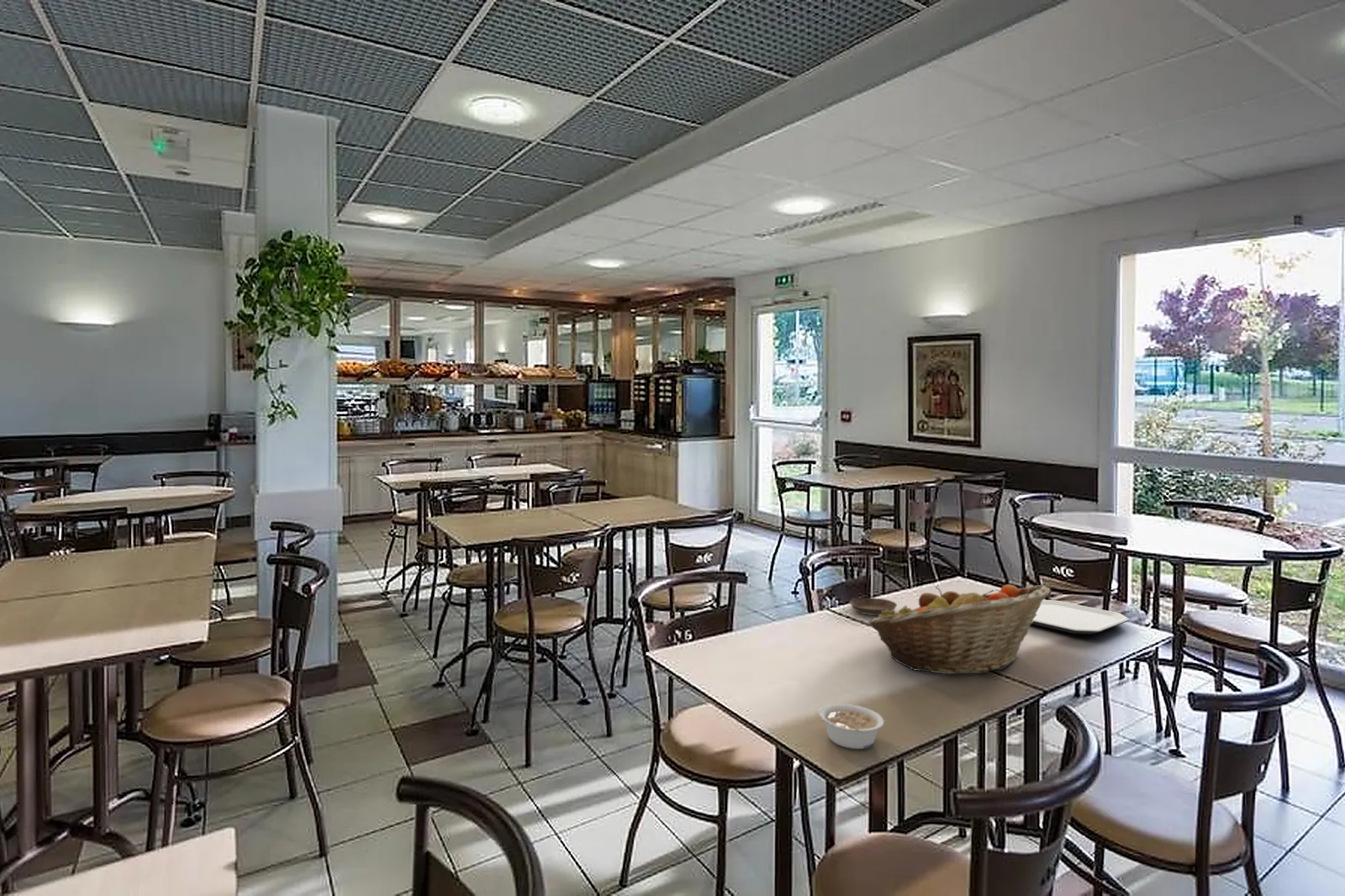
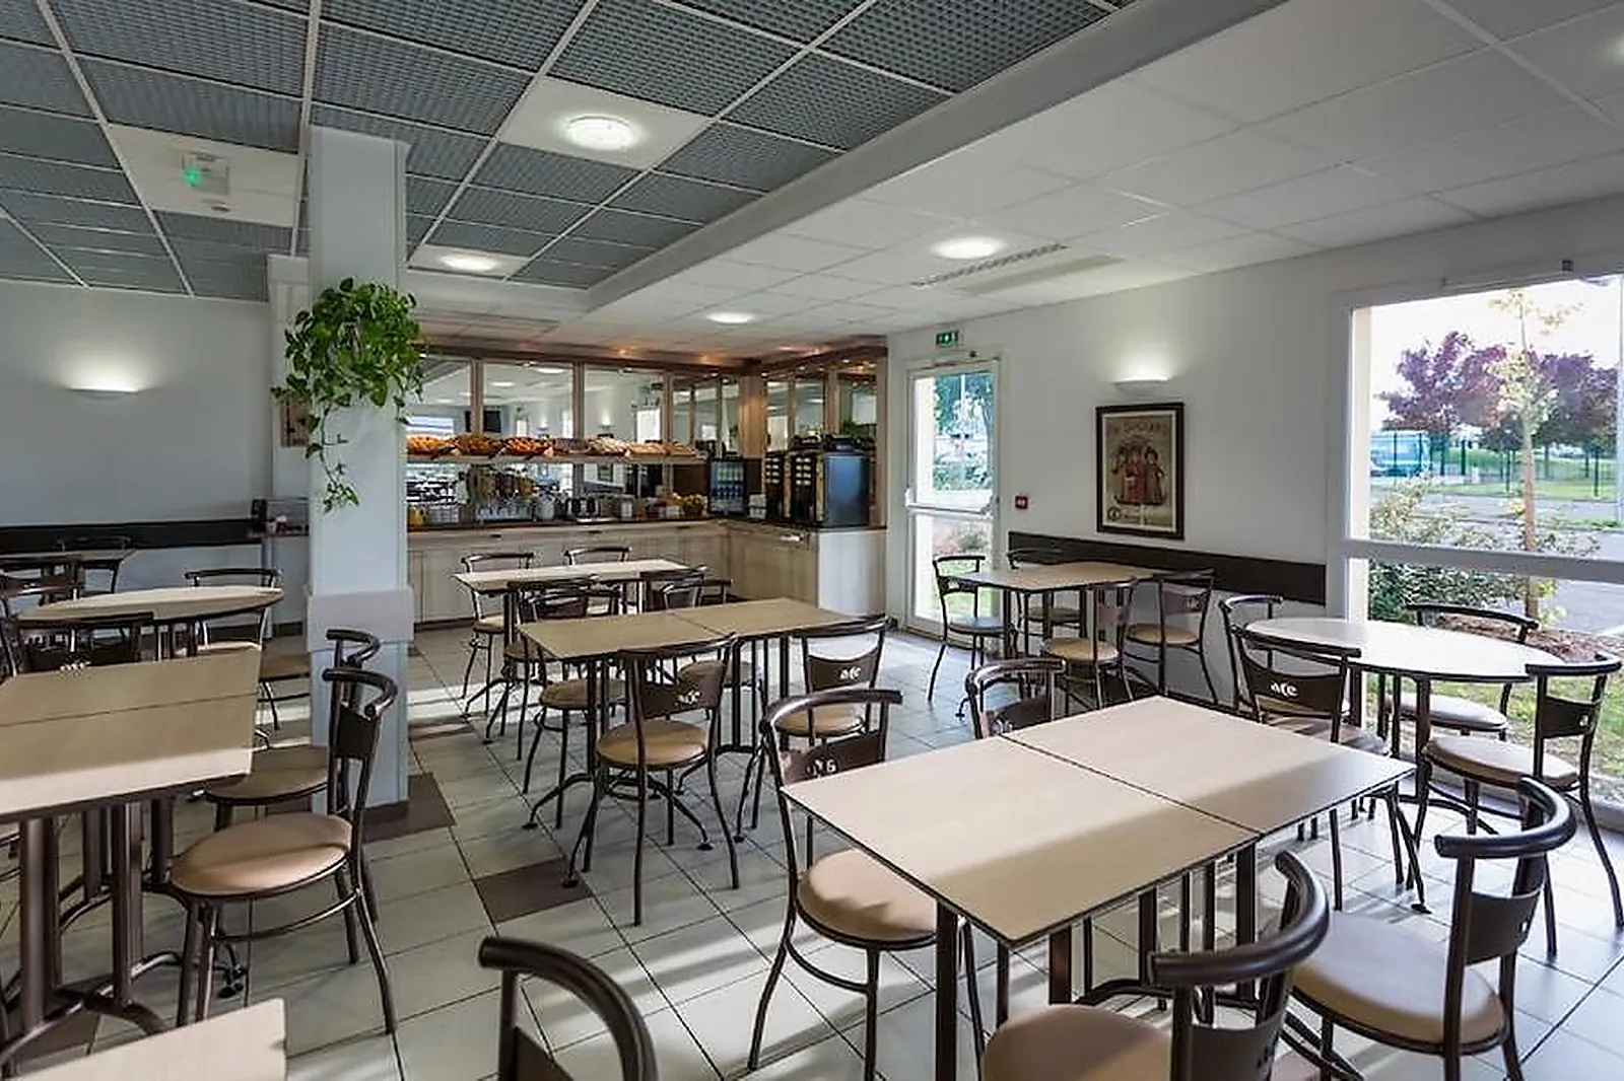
- legume (852, 726)
- plate (1064, 617)
- fruit basket (959, 619)
- saucer (873, 607)
